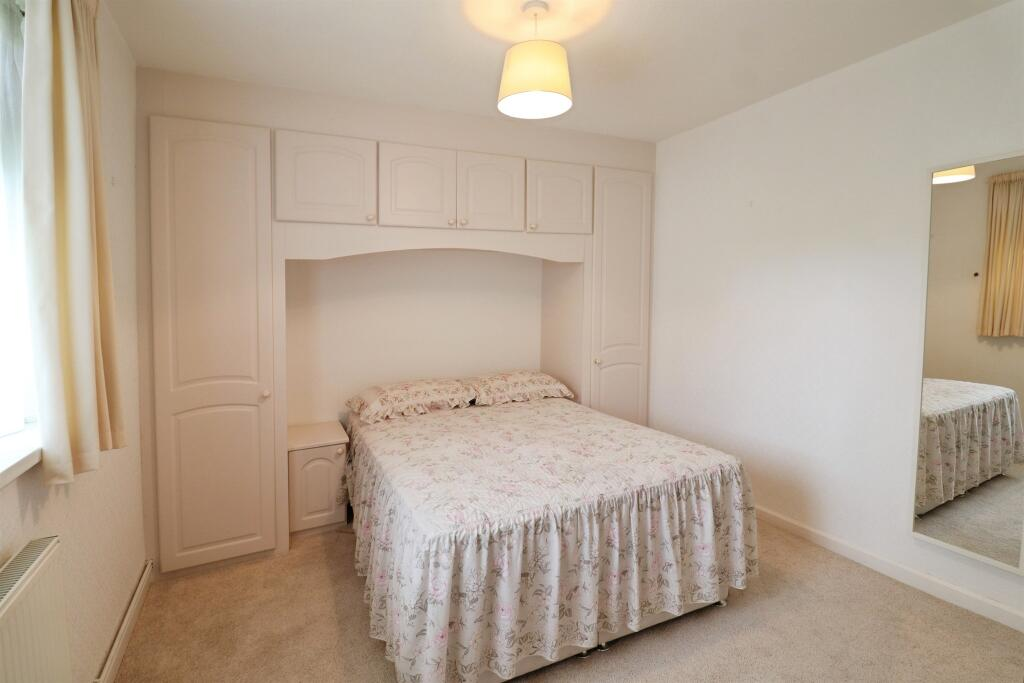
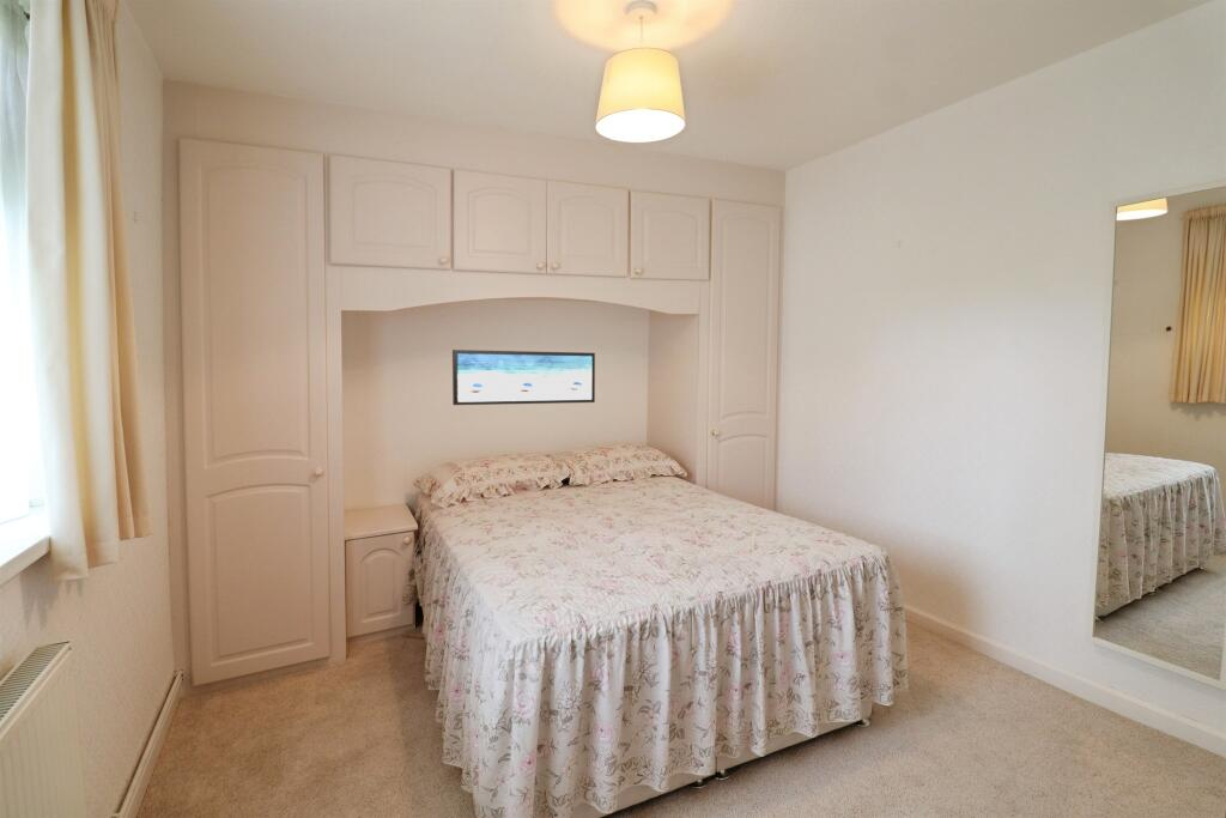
+ wall art (527, 377)
